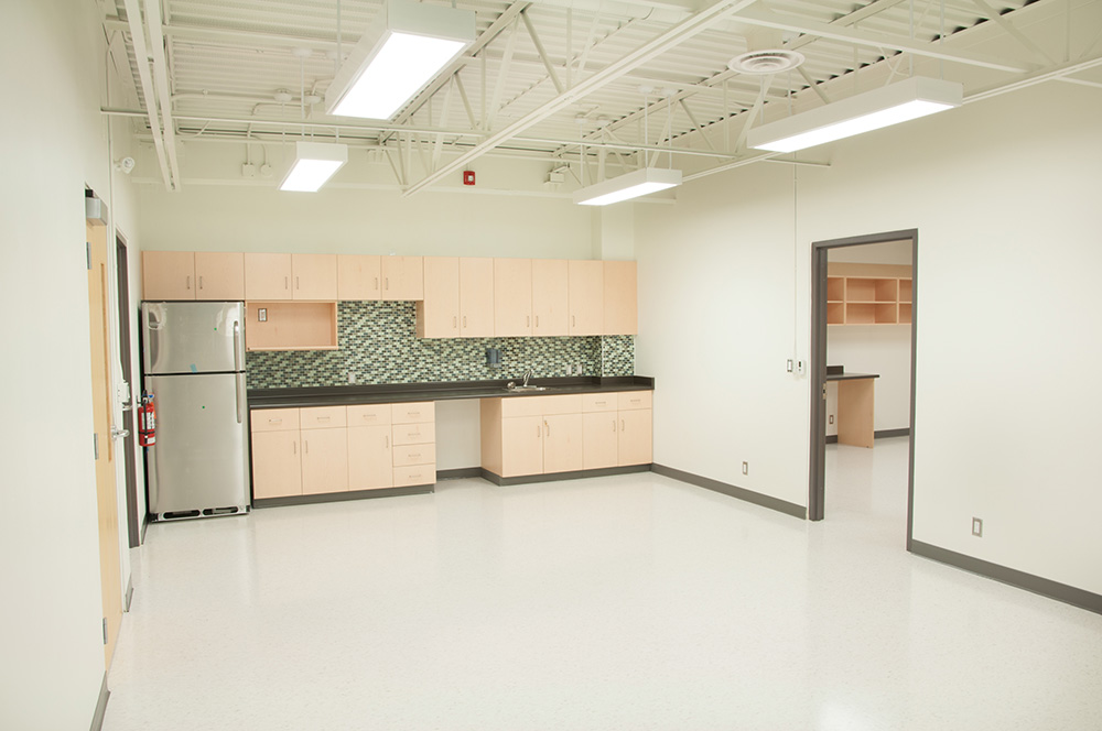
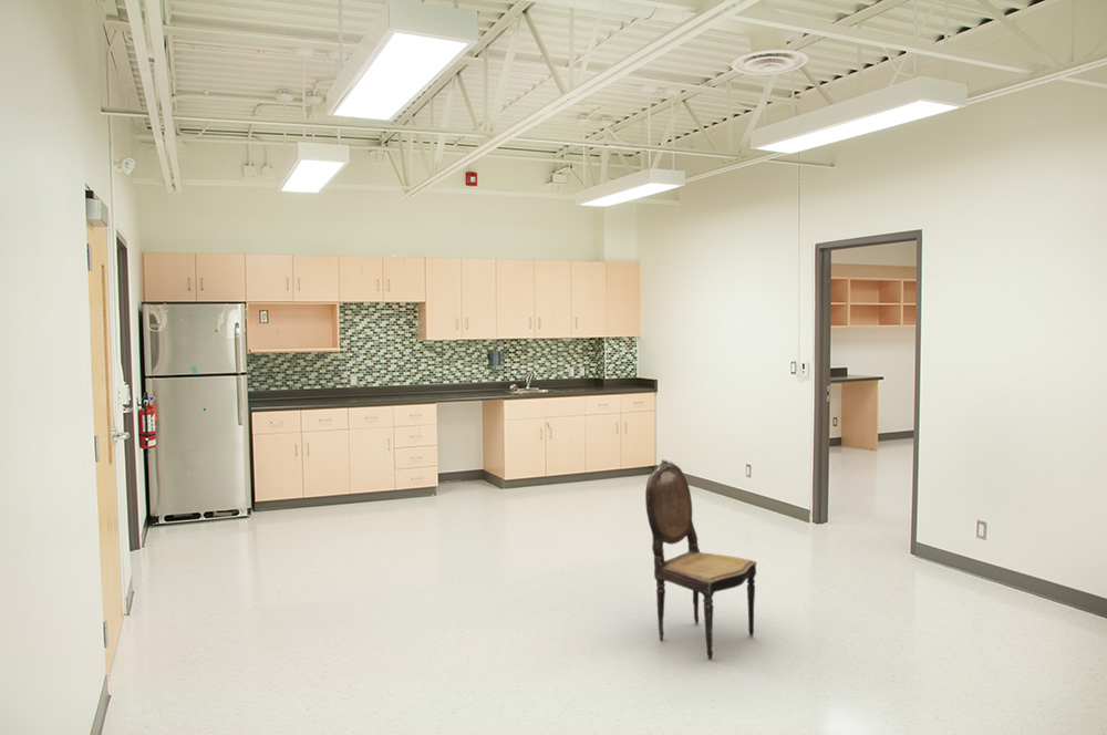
+ dining chair (702, 552)
